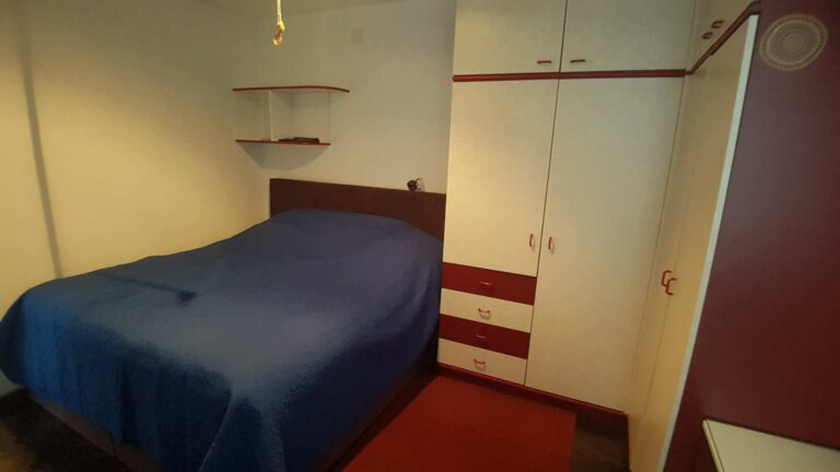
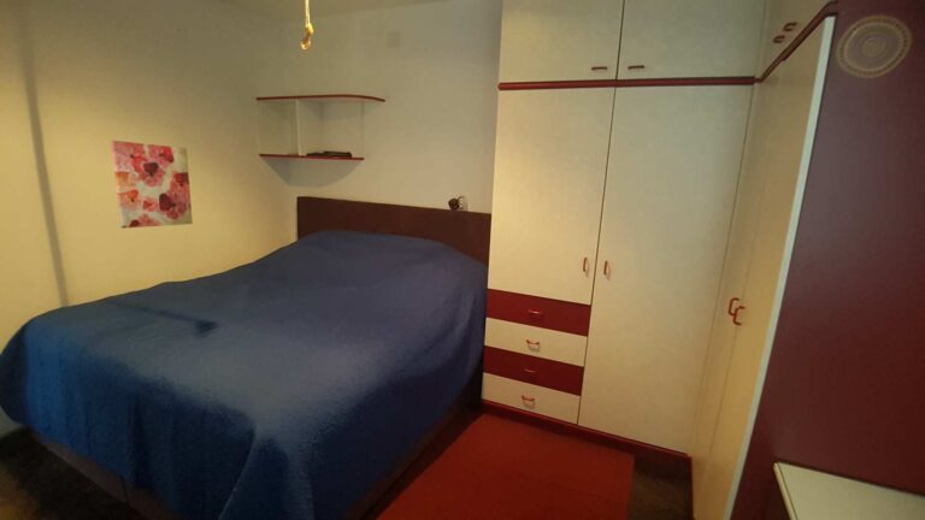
+ wall art (155, 185)
